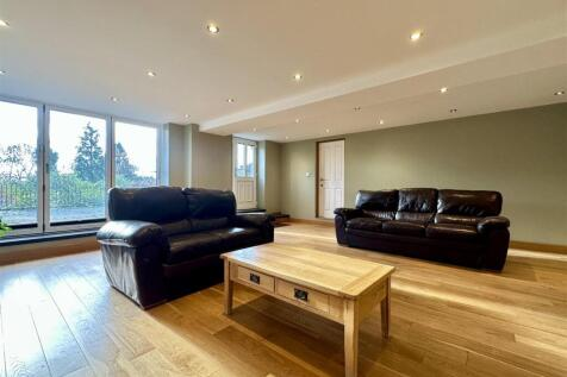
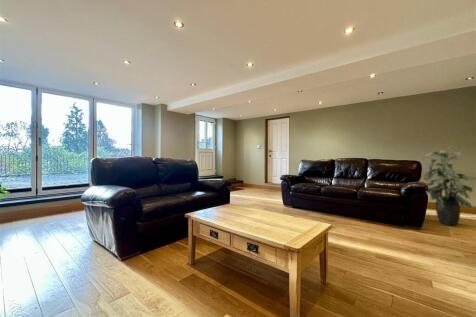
+ indoor plant (448, 186)
